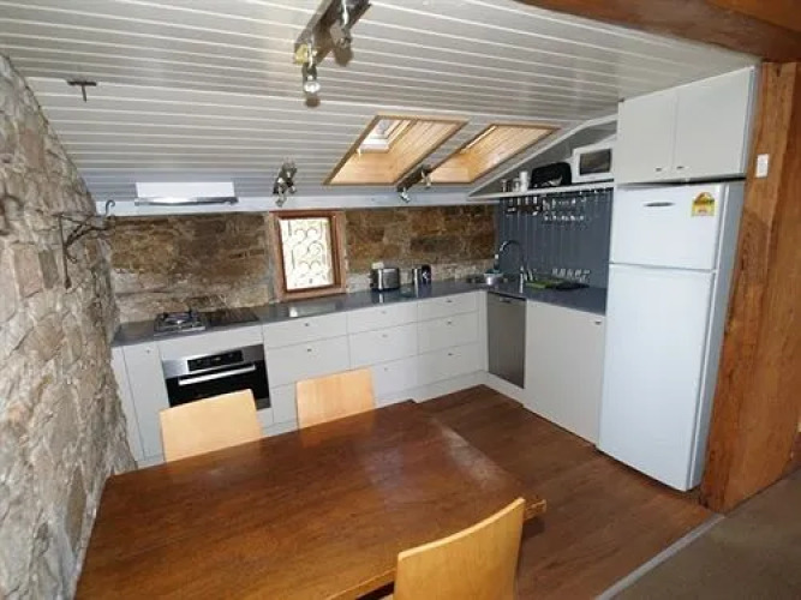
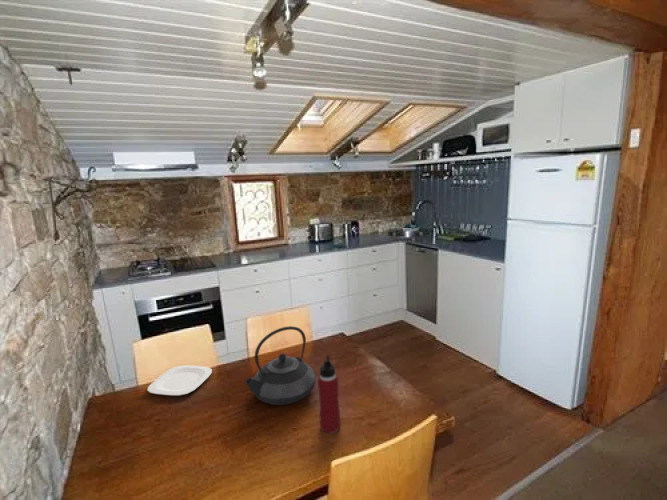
+ teapot (278, 362)
+ water bottle (328, 392)
+ plate (181, 380)
